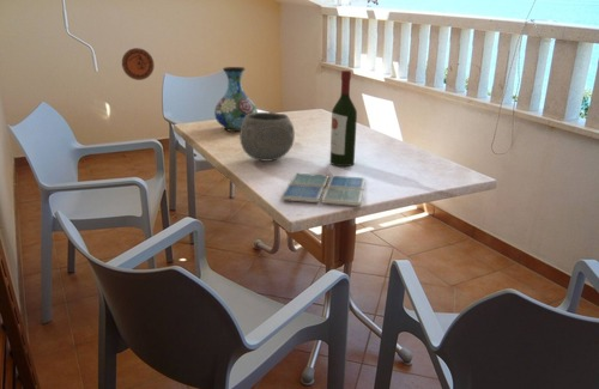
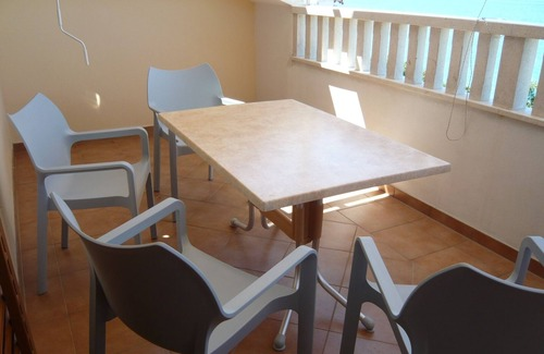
- drink coaster (323, 188)
- wine bottle (344, 117)
- decorative plate (138, 63)
- bowl (267, 138)
- vase (235, 98)
